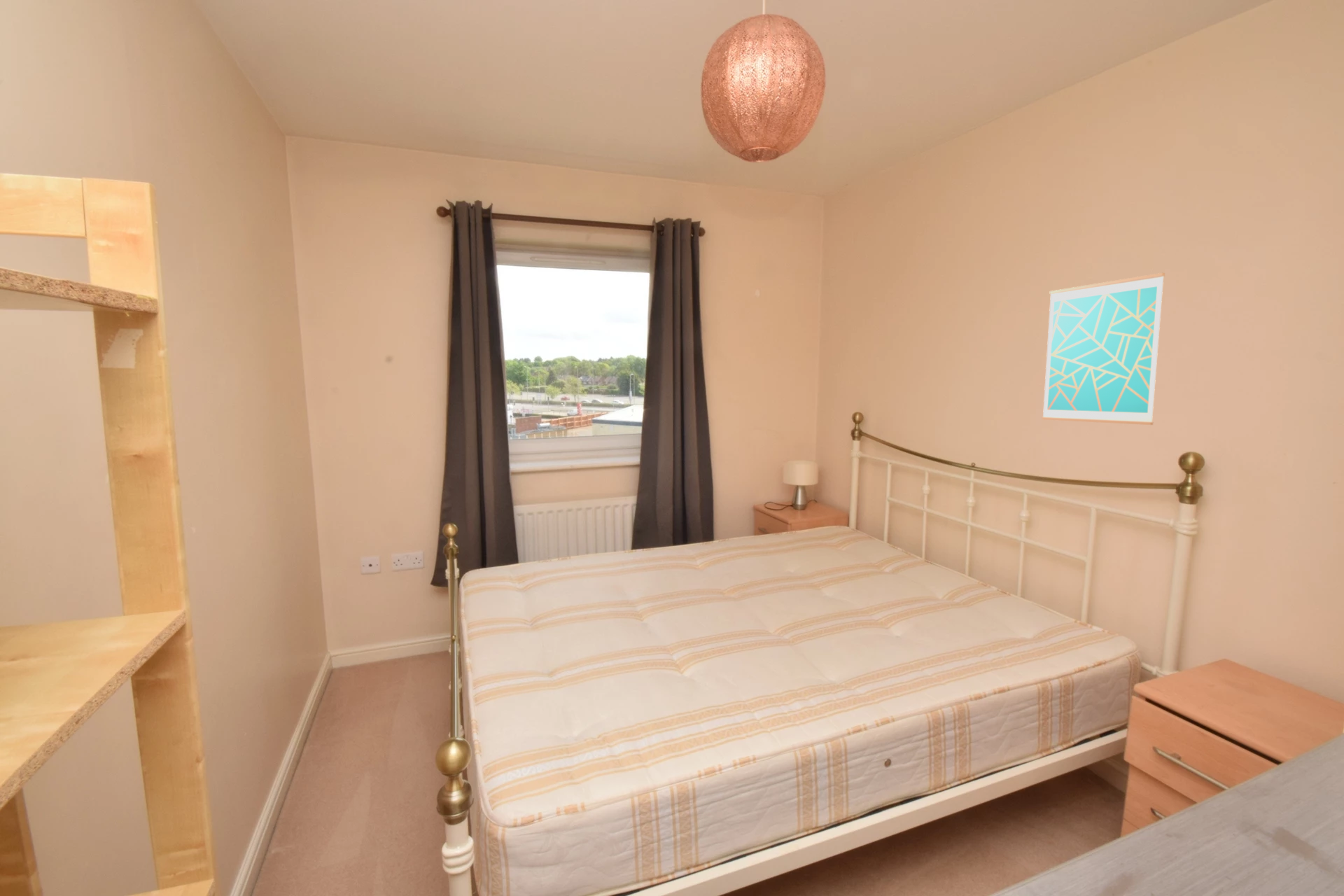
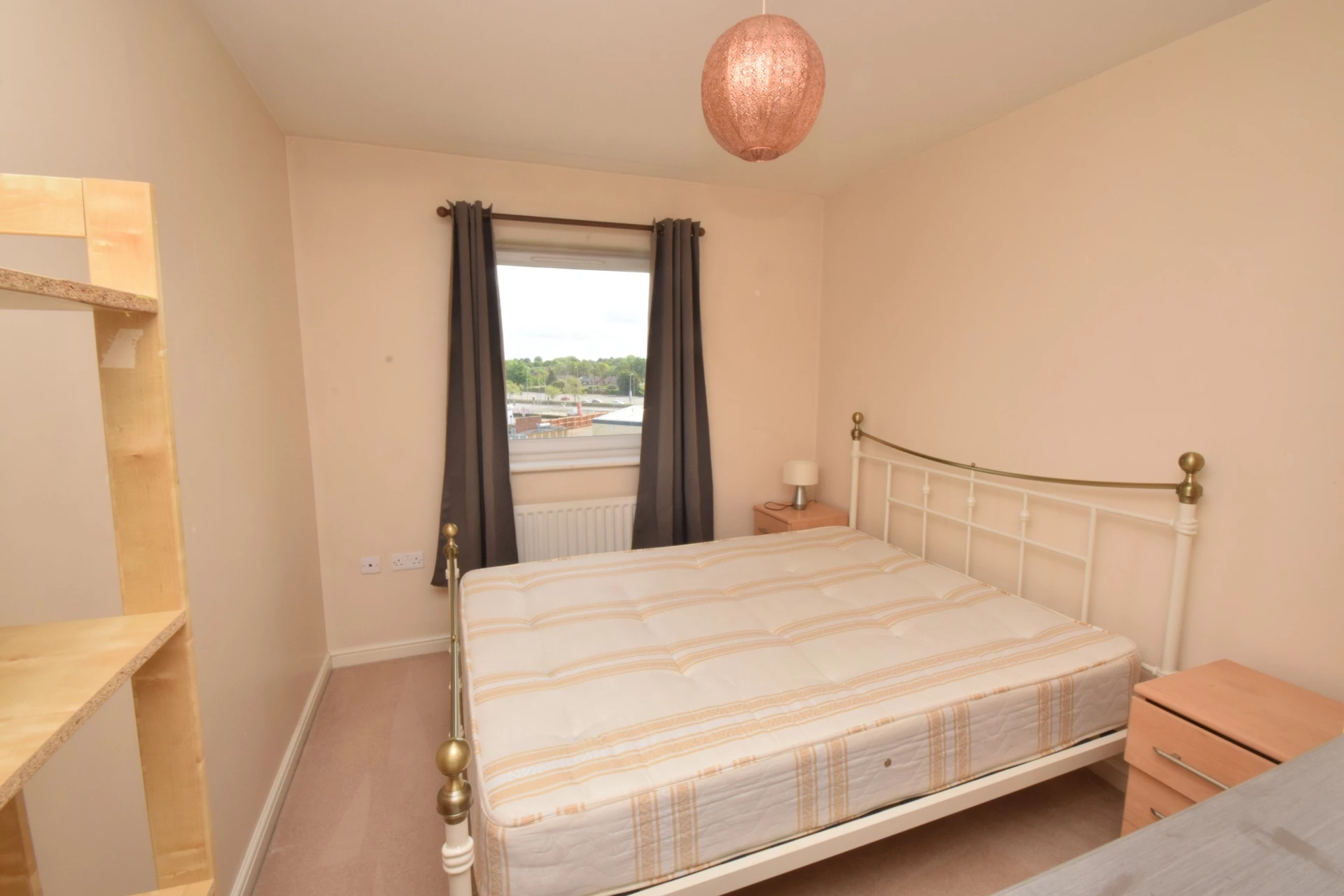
- wall art (1098, 353)
